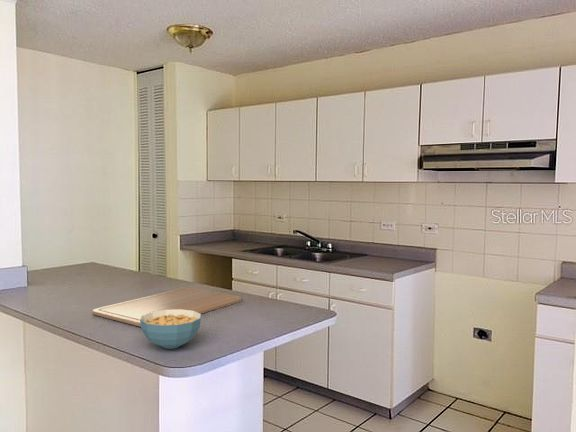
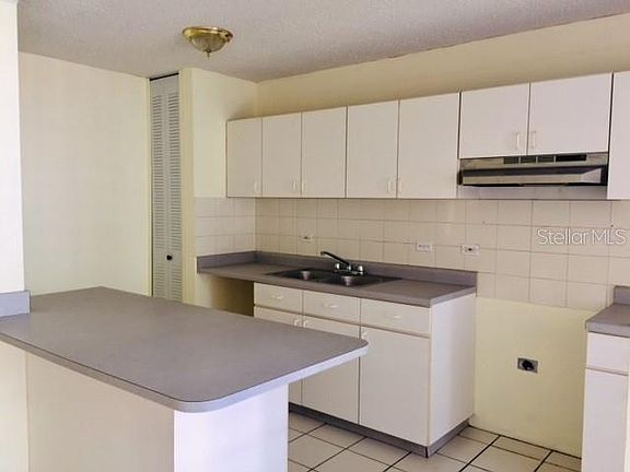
- chopping board (171, 304)
- cereal bowl (171, 331)
